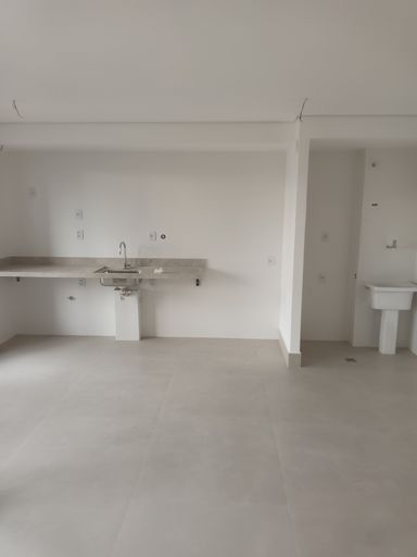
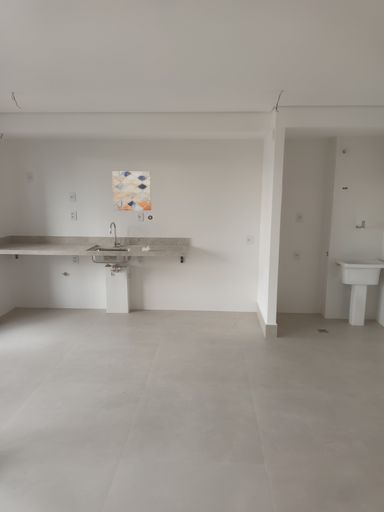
+ wall art (131, 191)
